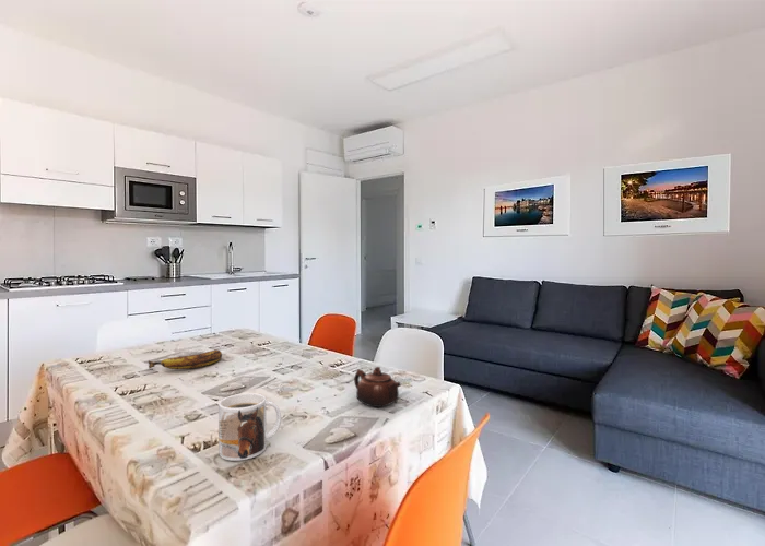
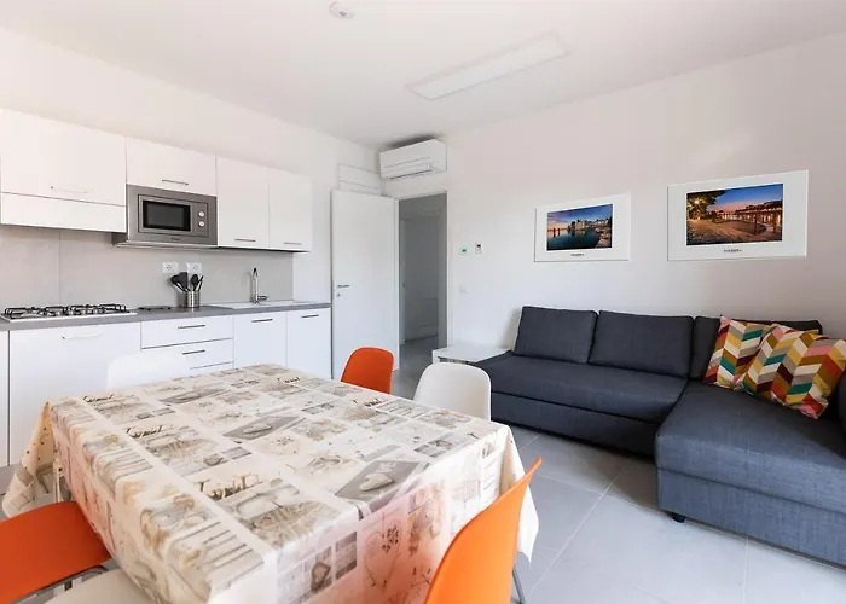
- banana (190, 358)
- teapot (376, 383)
- mug (248, 424)
